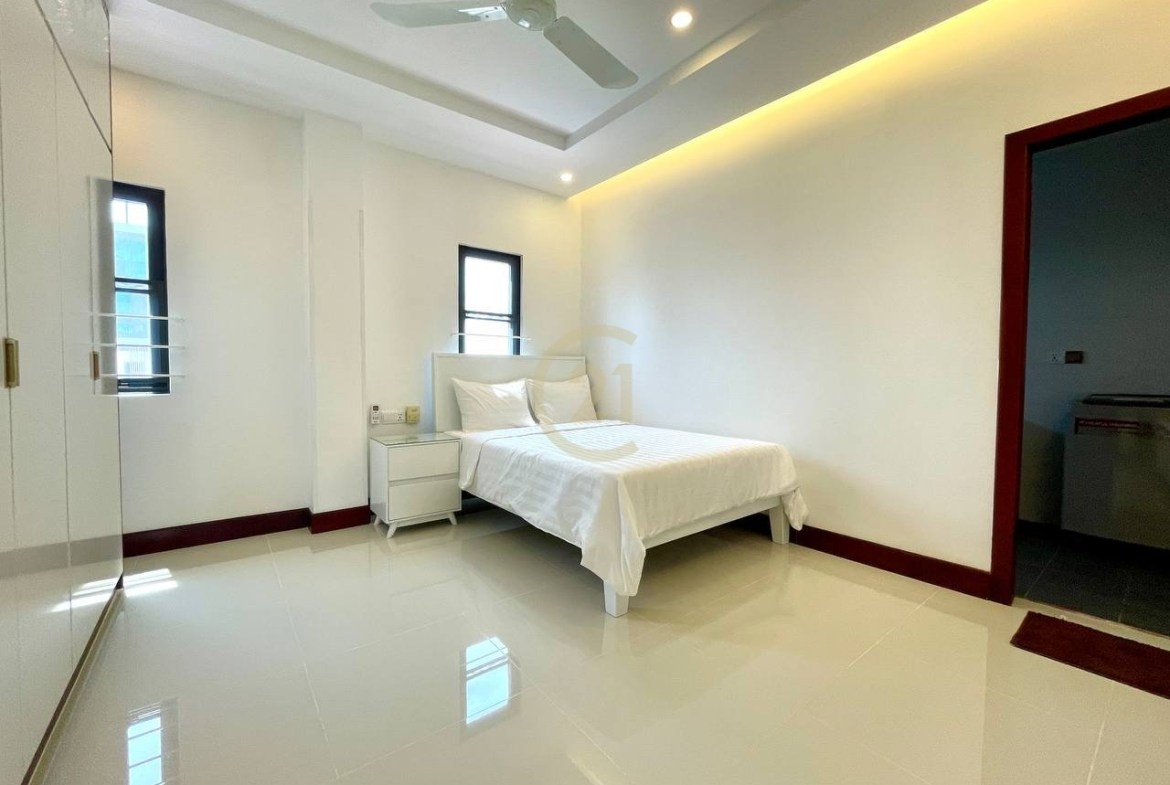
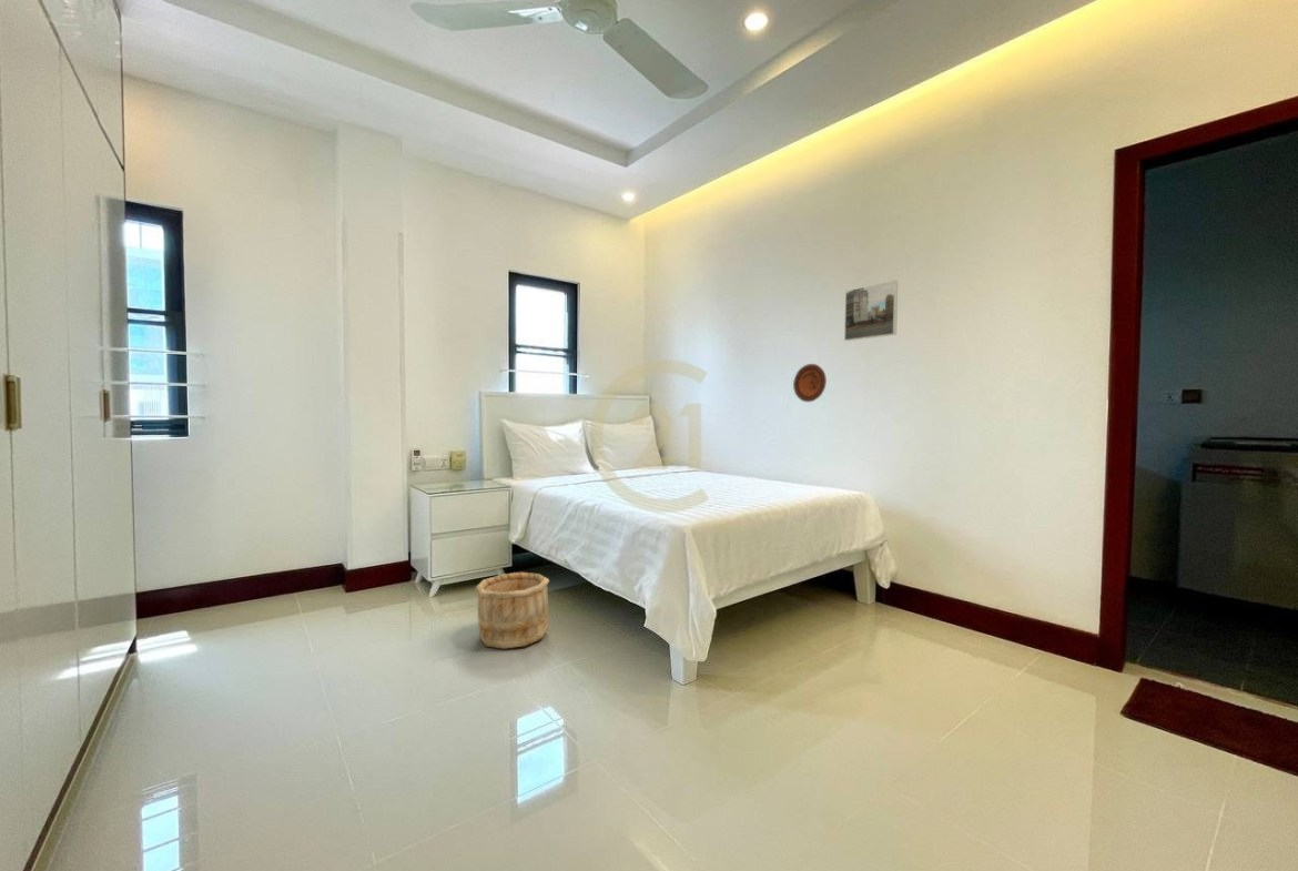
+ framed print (870, 312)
+ decorative plate (809, 383)
+ wooden bucket (513, 608)
